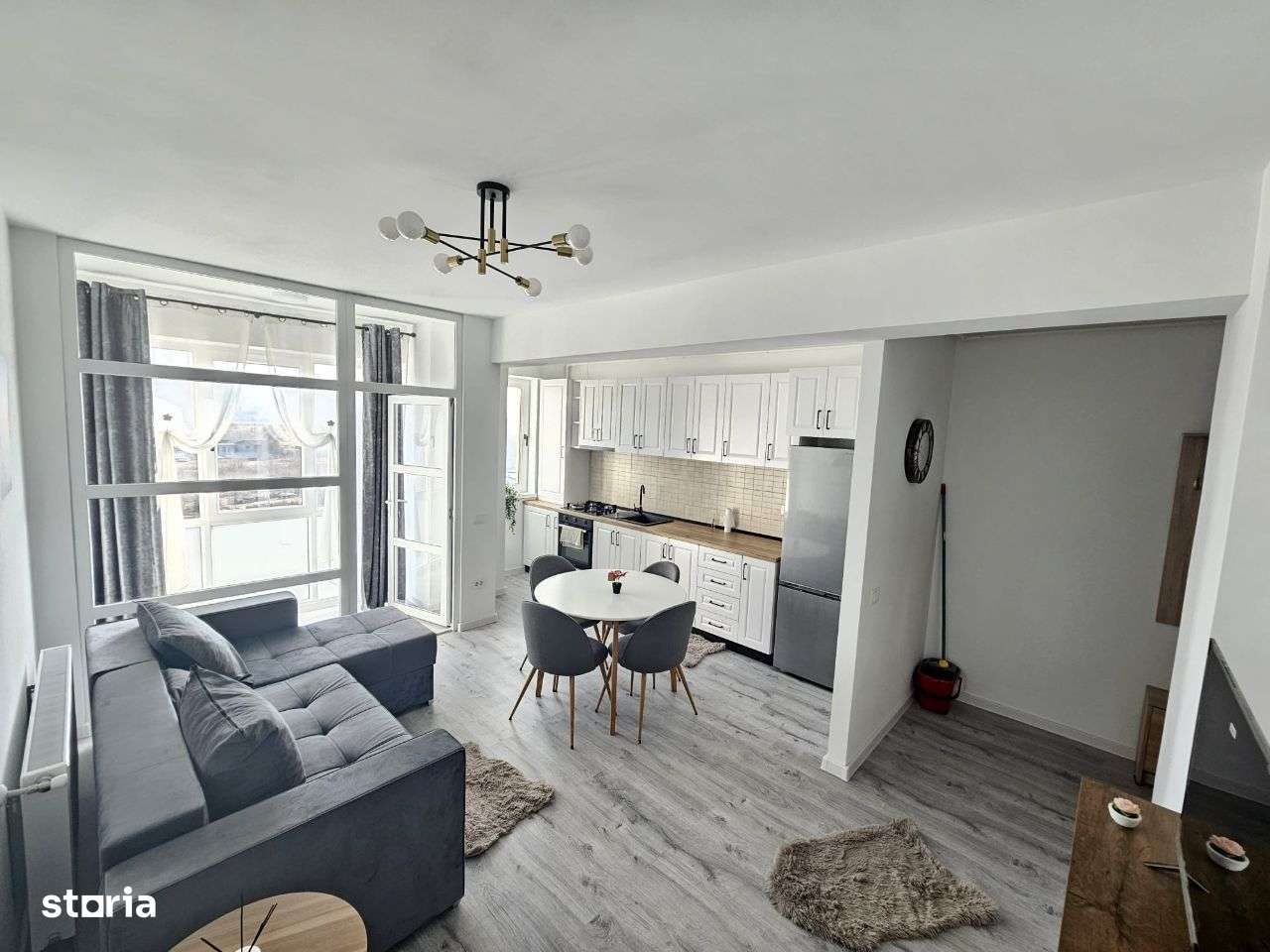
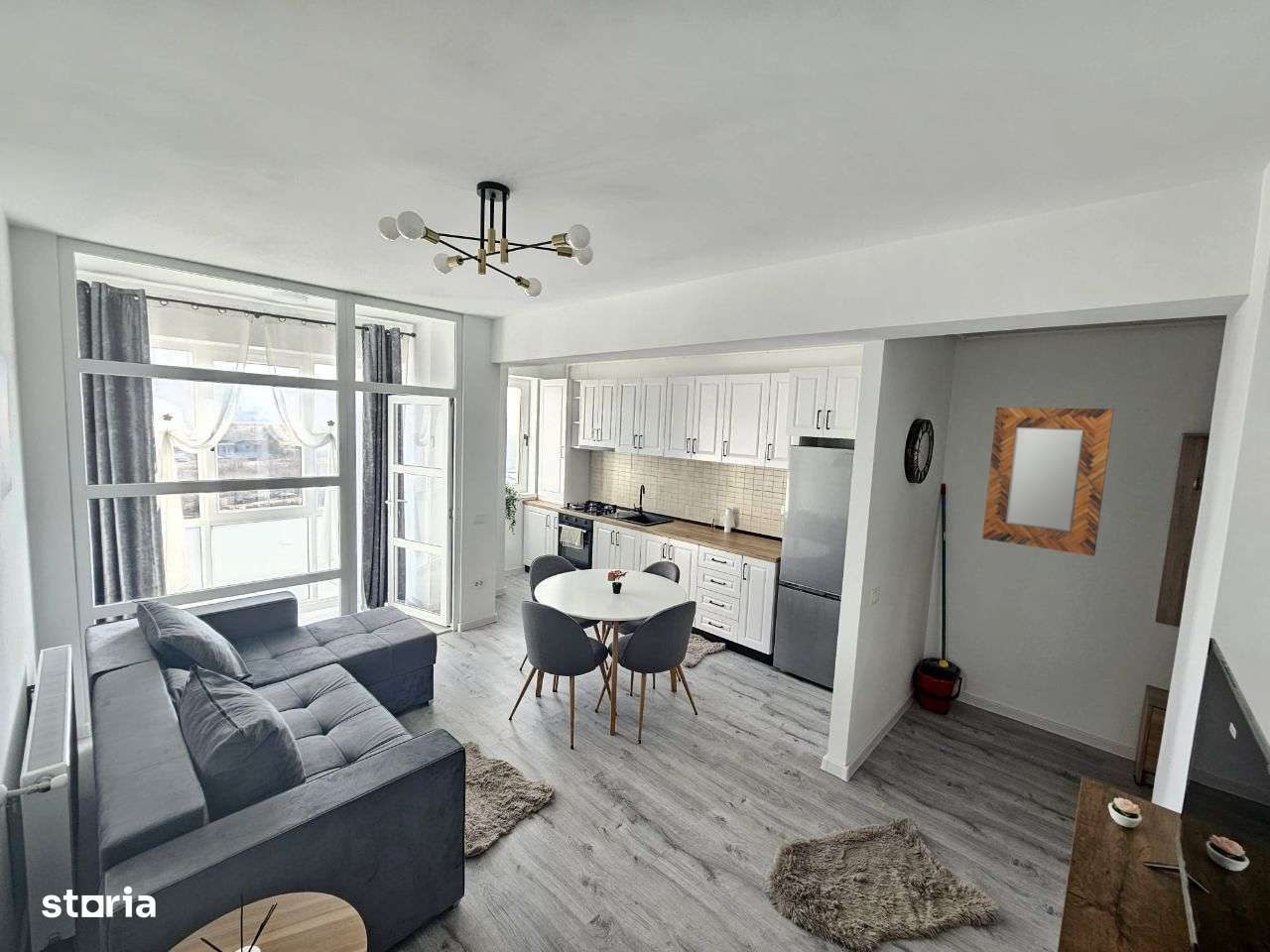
+ home mirror (1043, 478)
